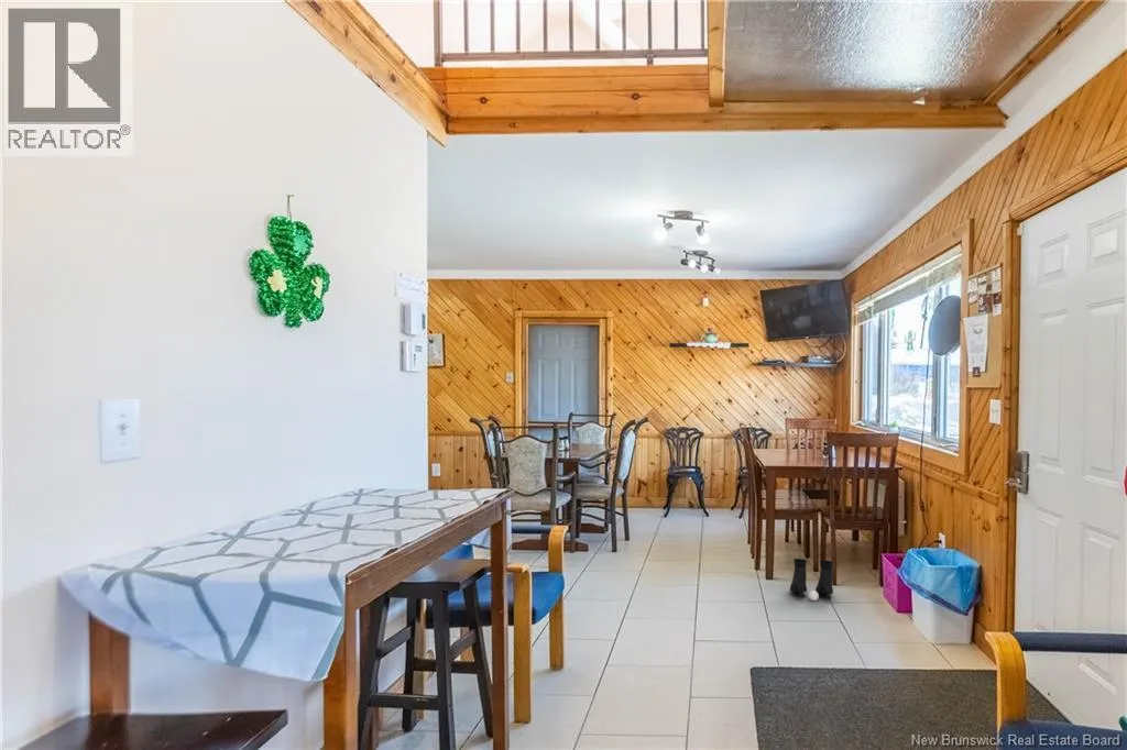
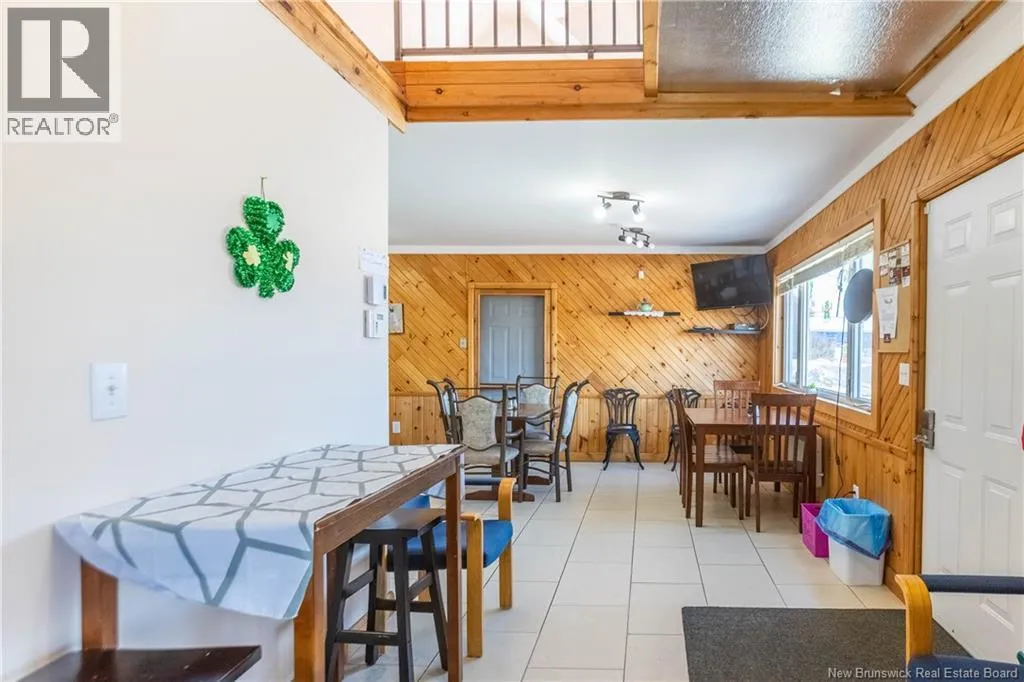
- boots (806, 575)
